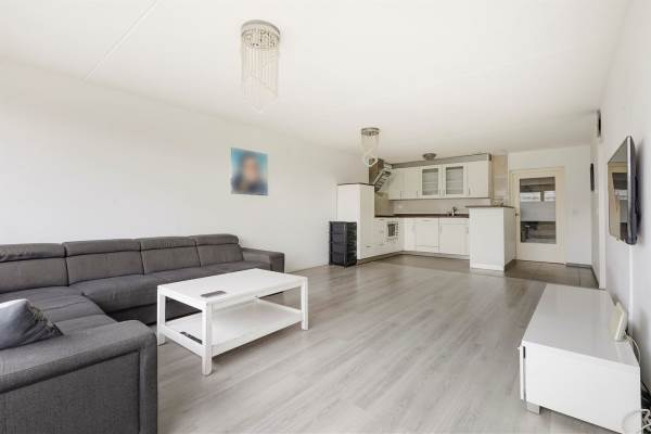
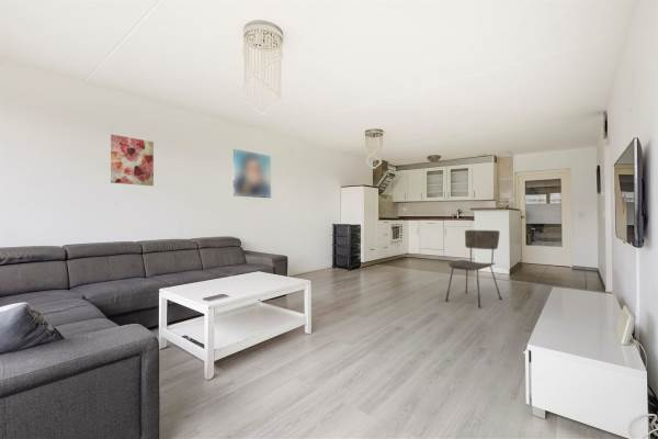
+ wall art (133, 161)
+ dining chair (473, 264)
